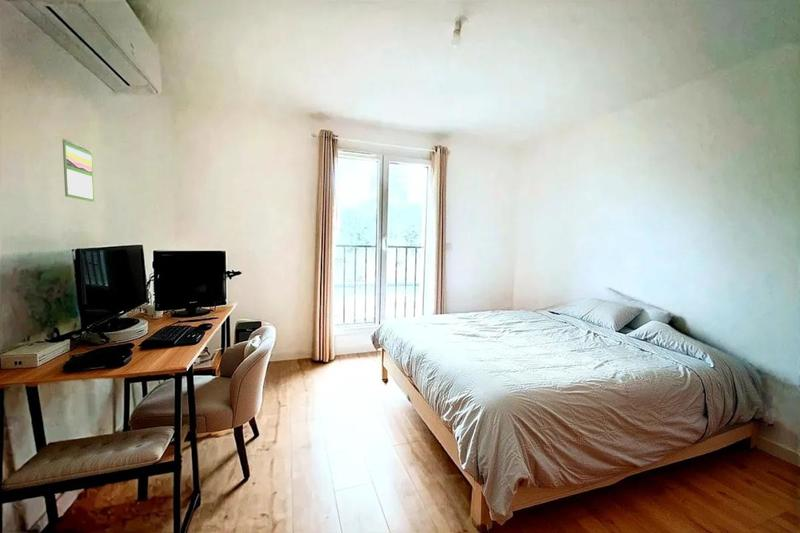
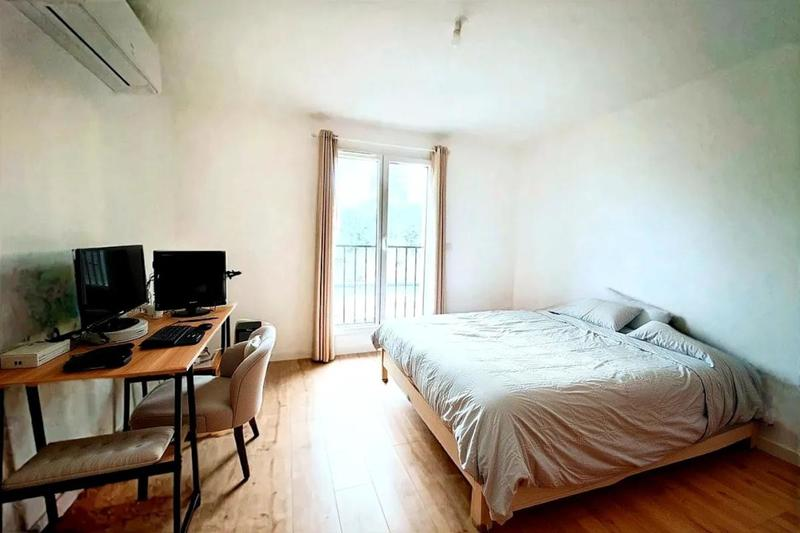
- calendar (79, 171)
